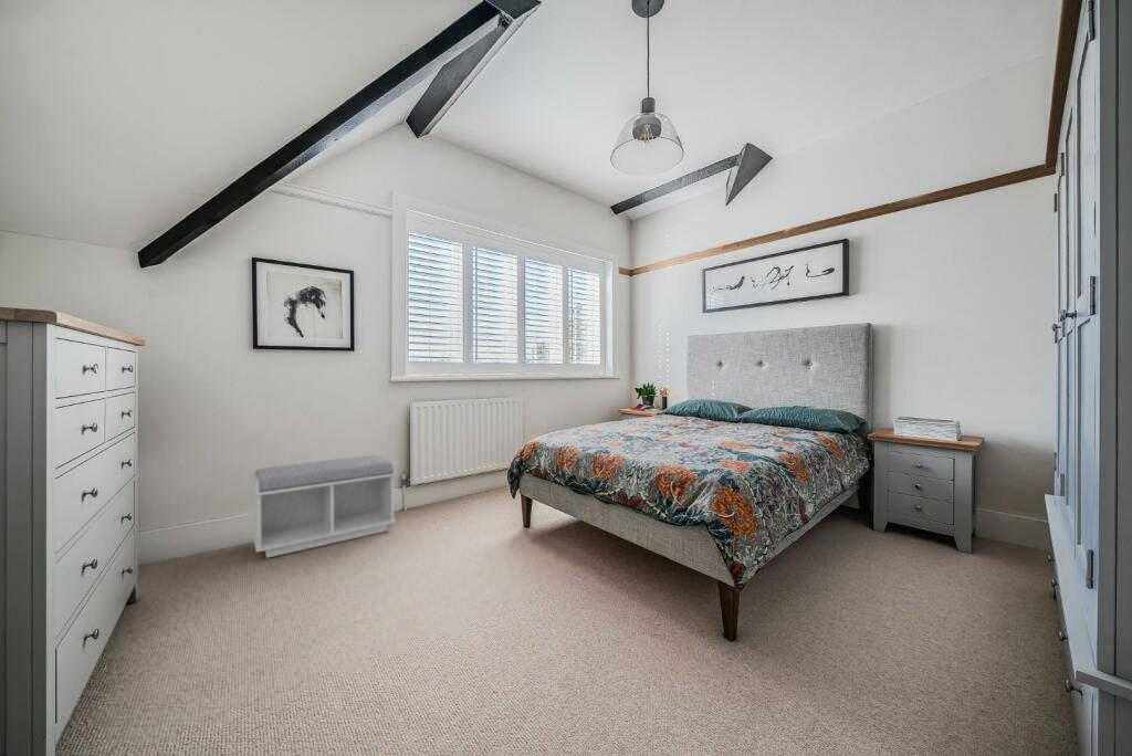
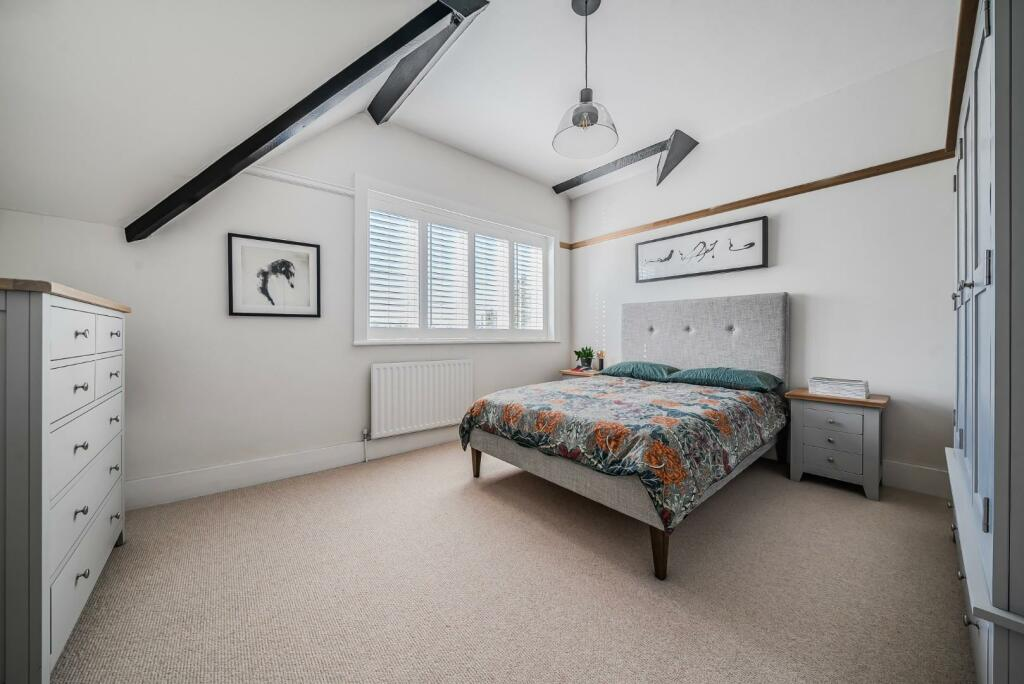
- bench (326, 500)
